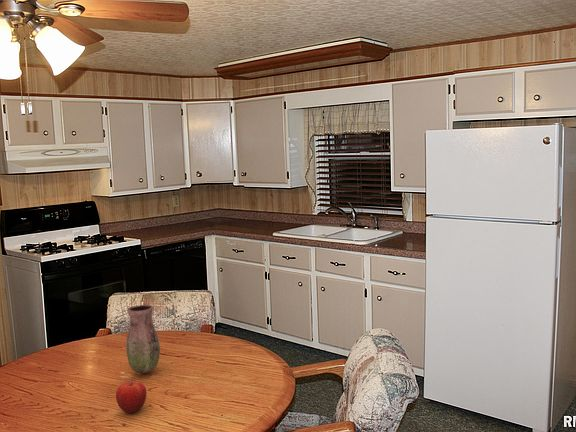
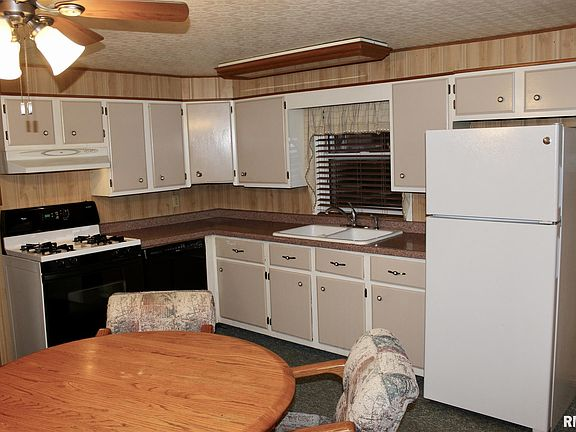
- vase (143, 340)
- fruit (131, 395)
